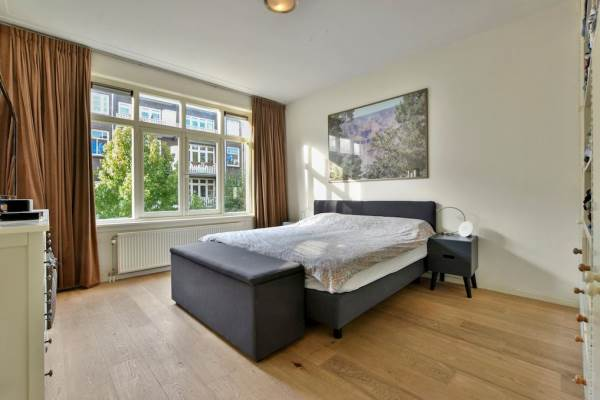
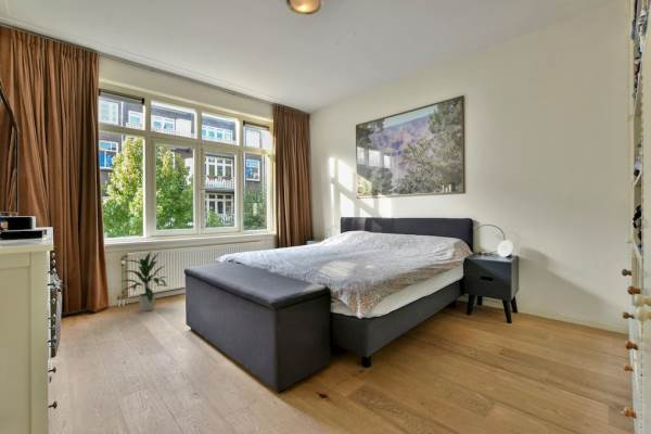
+ indoor plant (145, 281)
